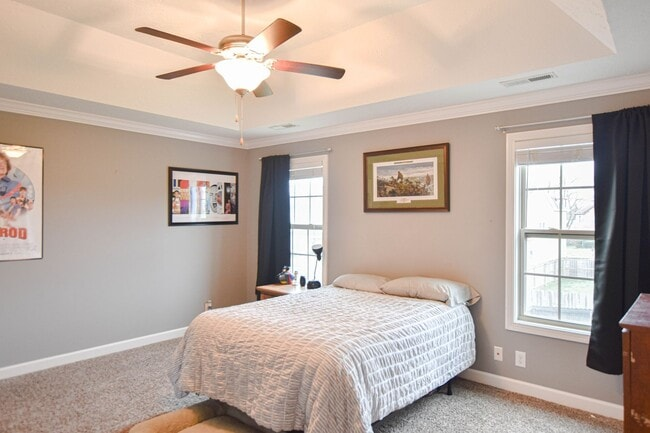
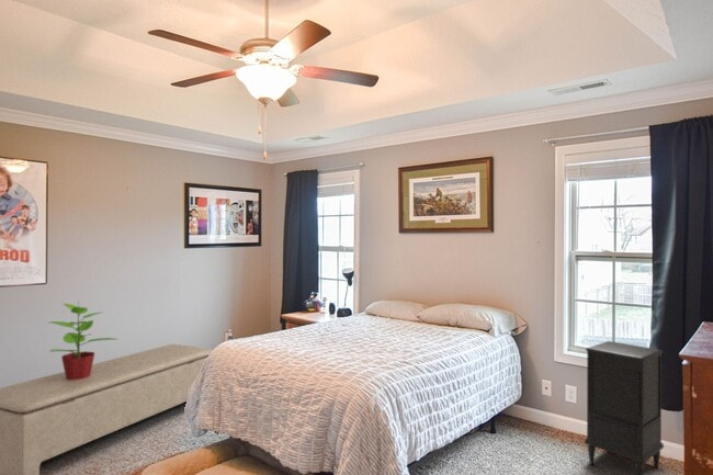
+ nightstand (623, 407)
+ bench (115, 397)
+ potted plant (77, 337)
